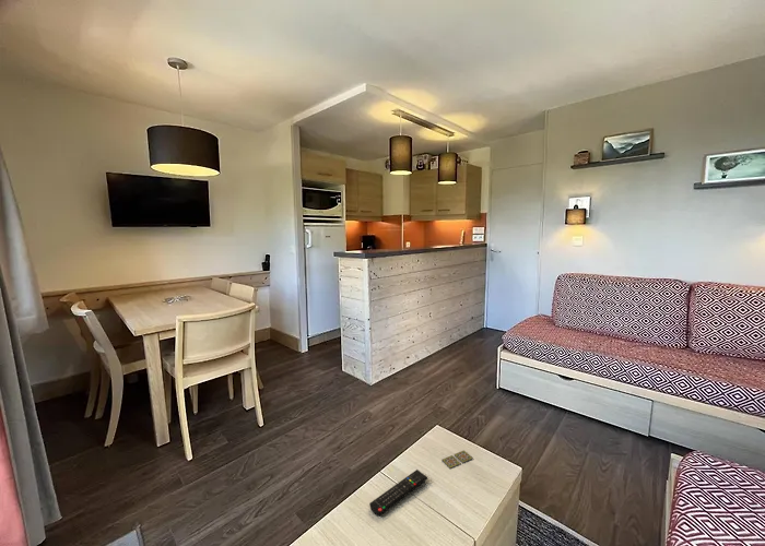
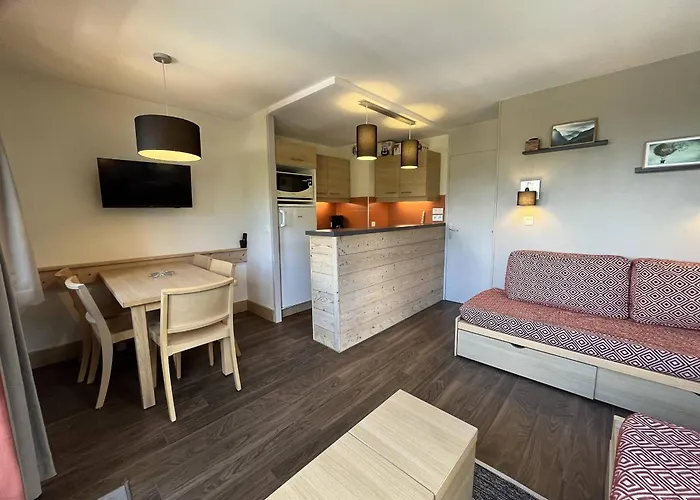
- coaster (458, 458)
- remote control (399, 491)
